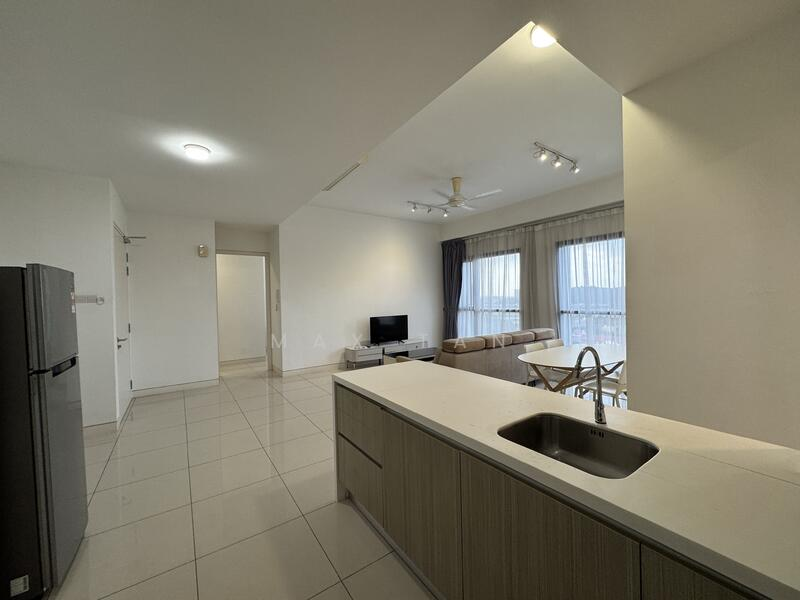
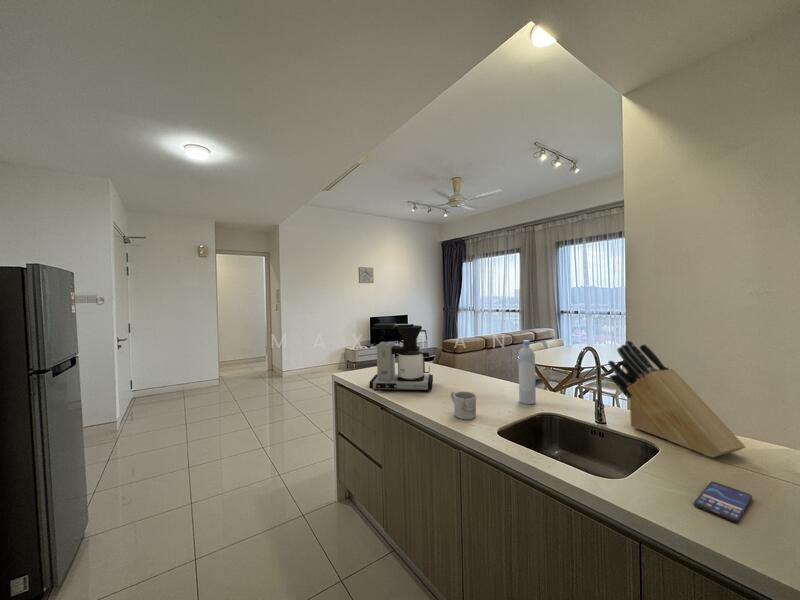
+ mug (462, 404)
+ coffee maker (401, 355)
+ smartphone (723, 500)
+ bottle (526, 371)
+ wall art (366, 275)
+ knife block (665, 389)
